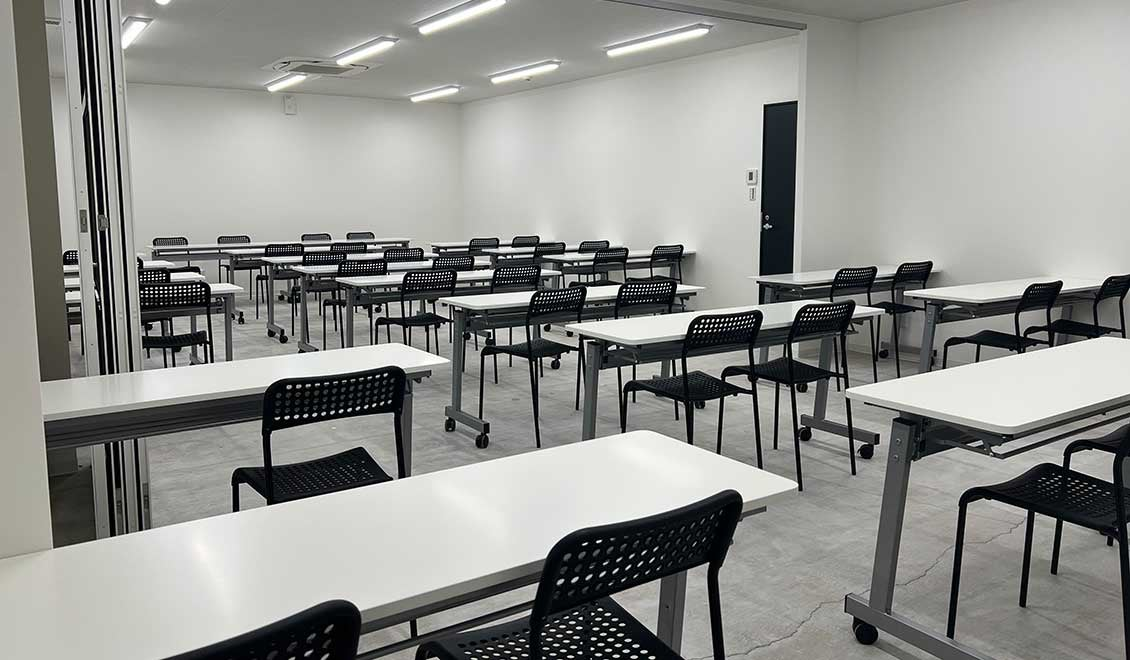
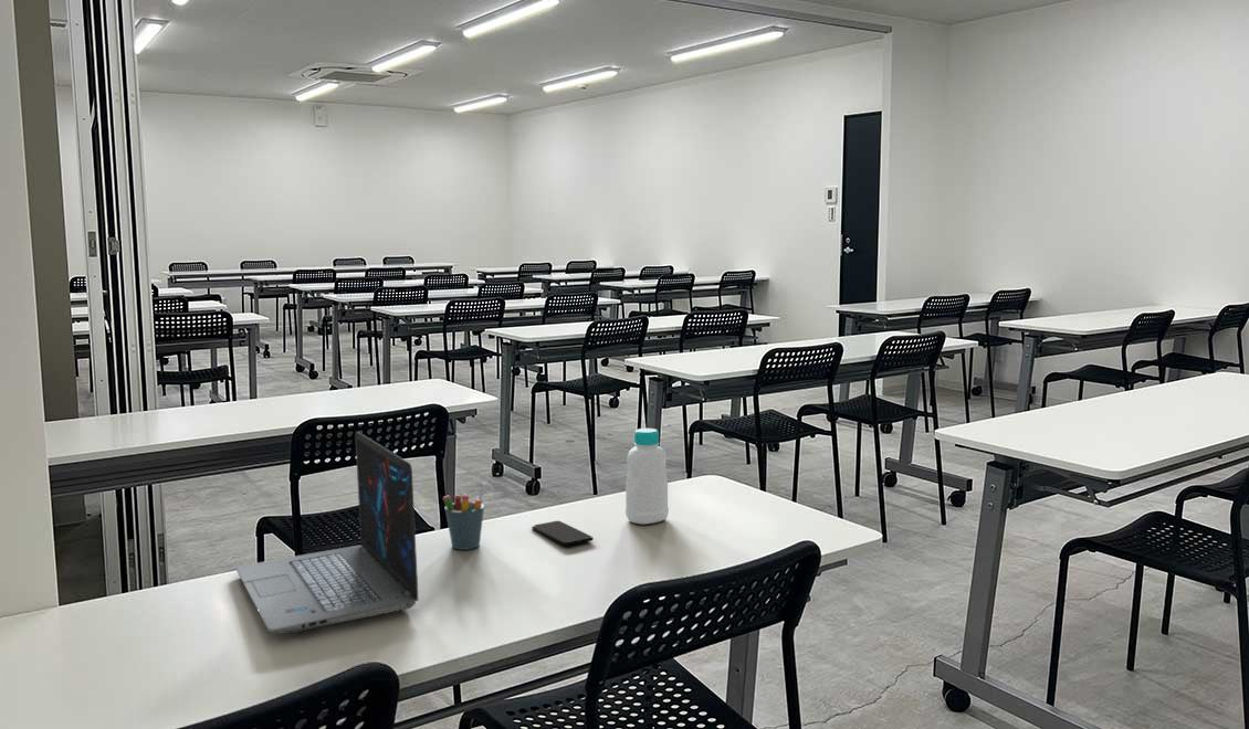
+ bottle (647, 475)
+ pen holder (464, 515)
+ smartphone (561, 532)
+ laptop (327, 550)
